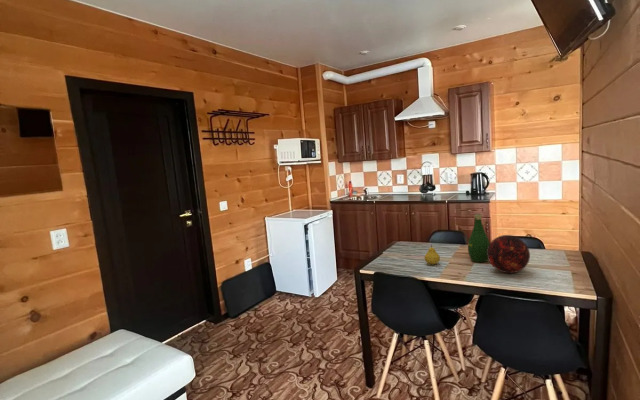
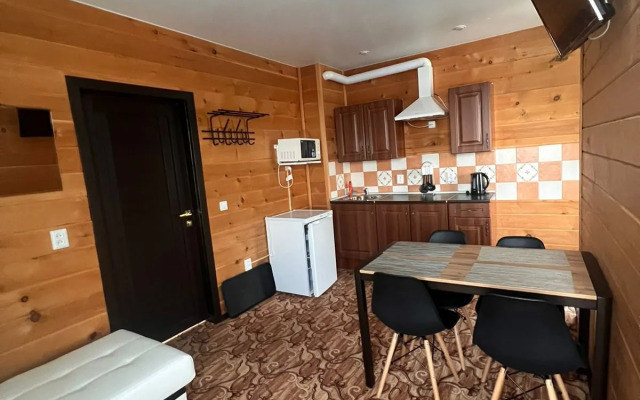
- bottle (478, 237)
- decorative orb (507, 253)
- fruit (431, 254)
